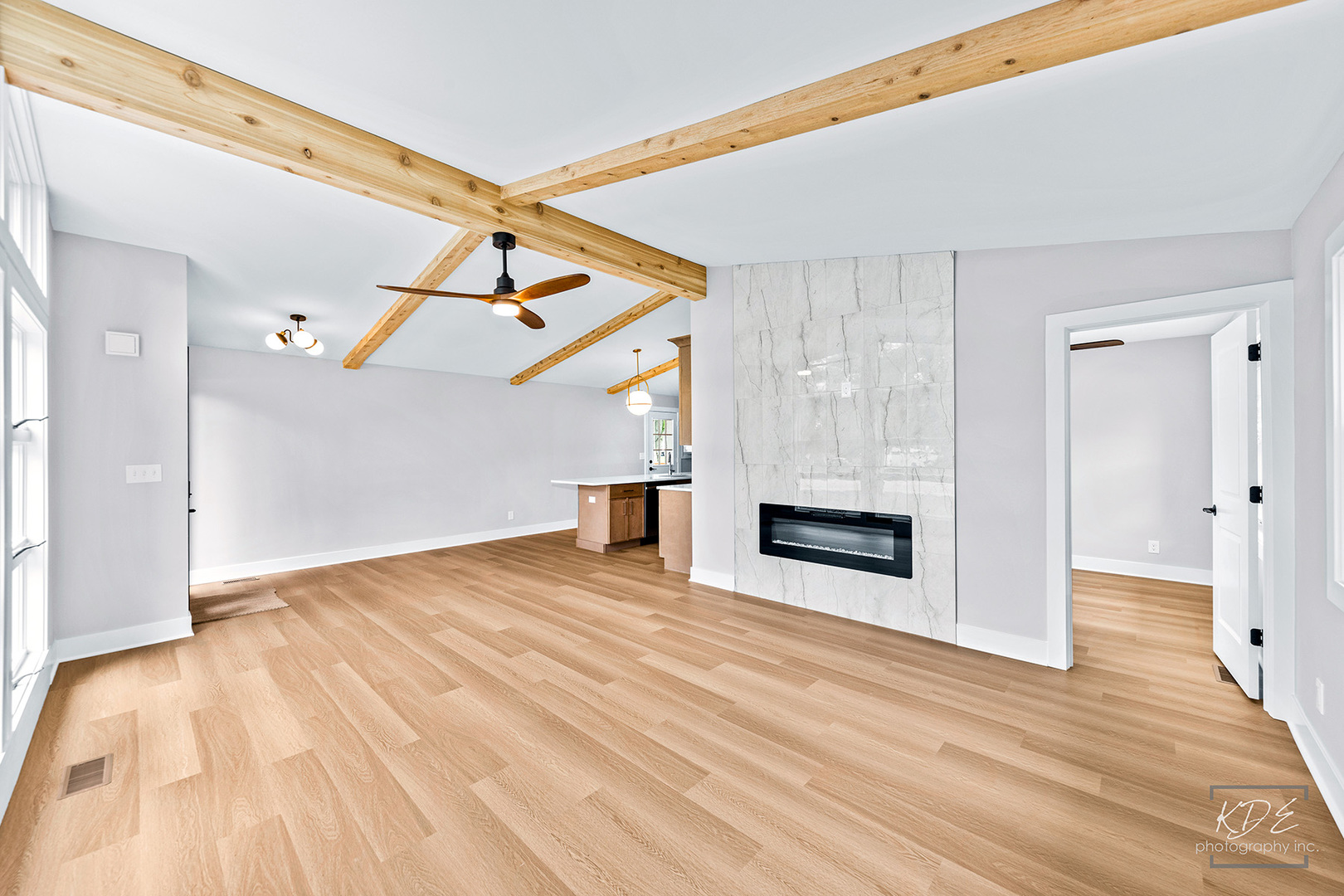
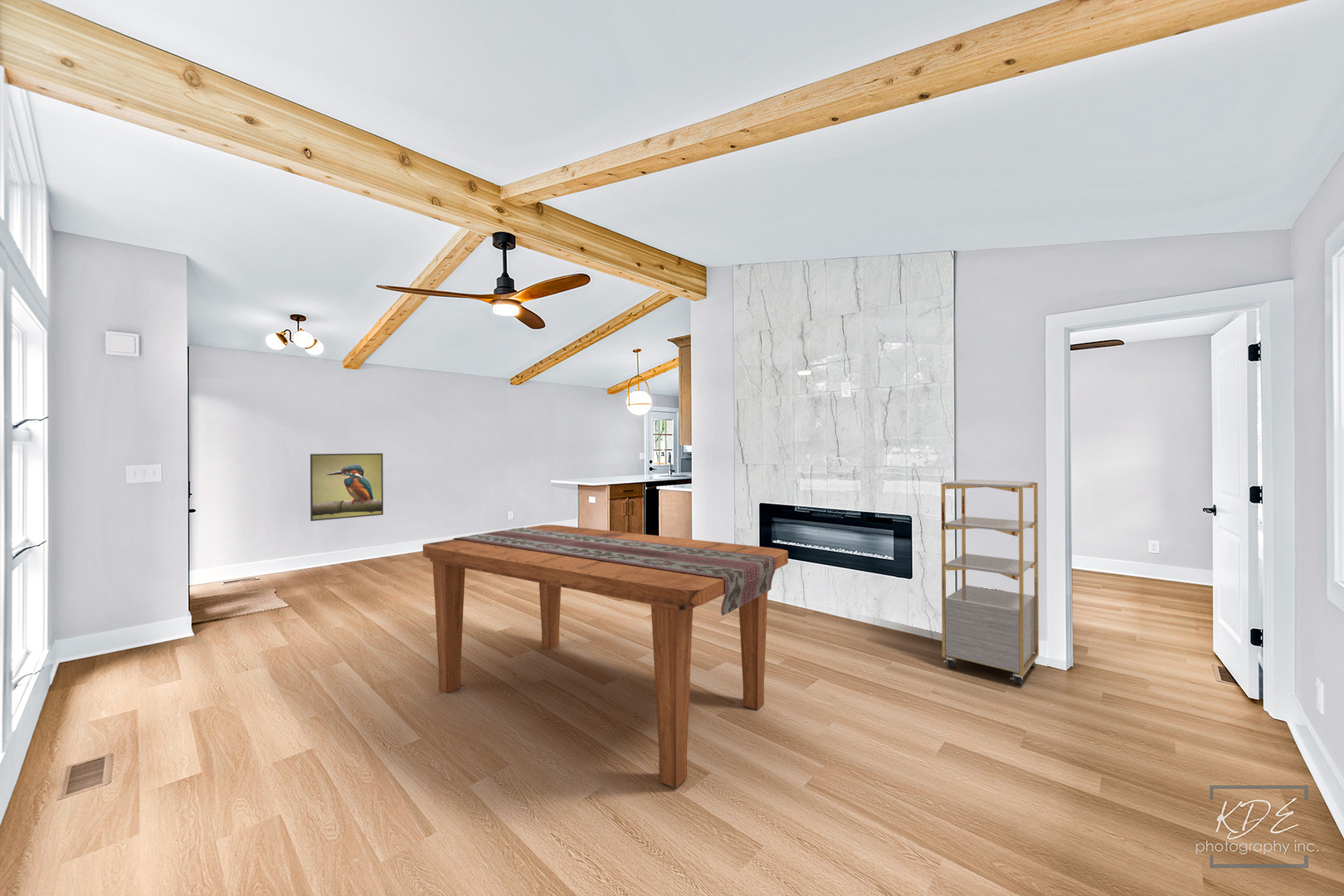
+ dining table (604, 595)
+ shelving unit (992, 572)
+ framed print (348, 485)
